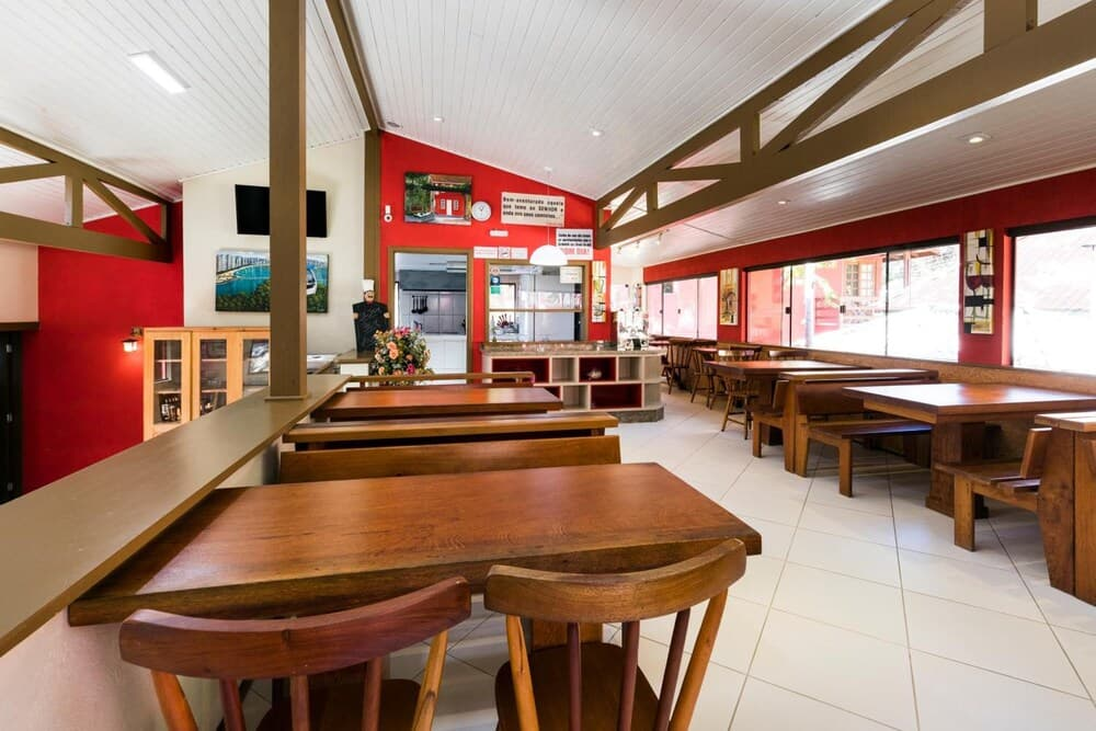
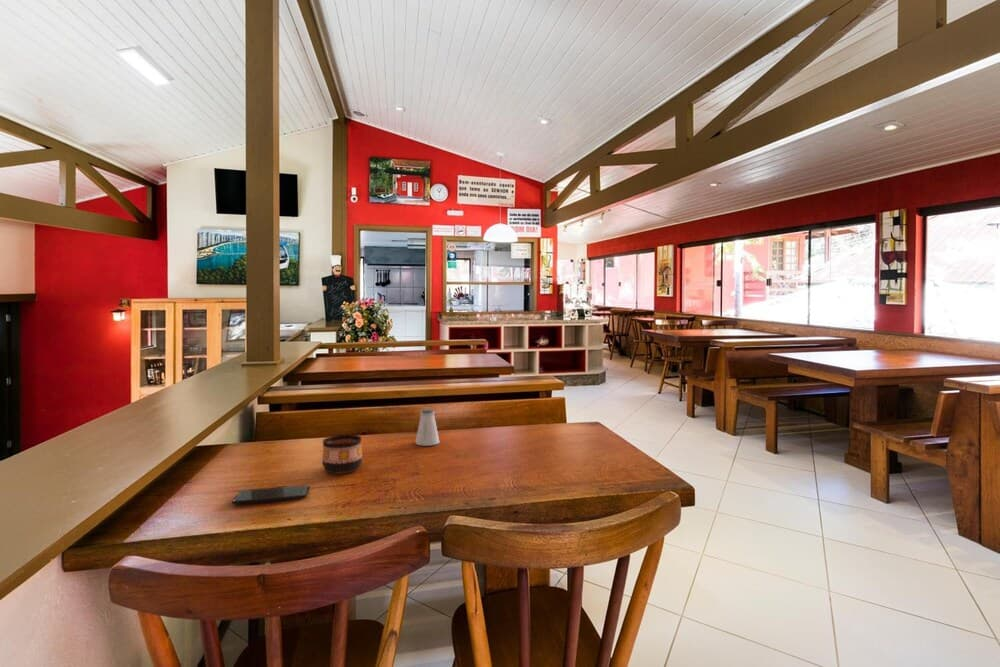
+ cup (344, 453)
+ smartphone (272, 494)
+ saltshaker (427, 426)
